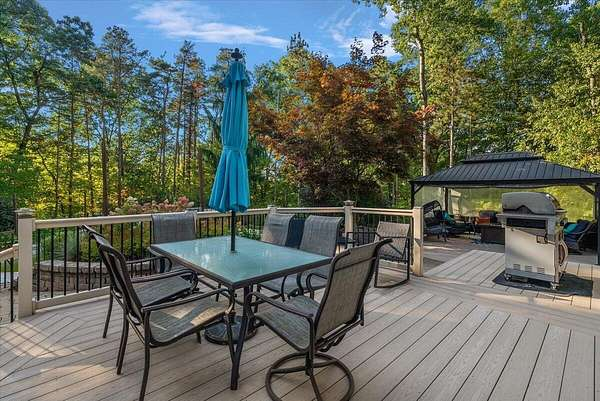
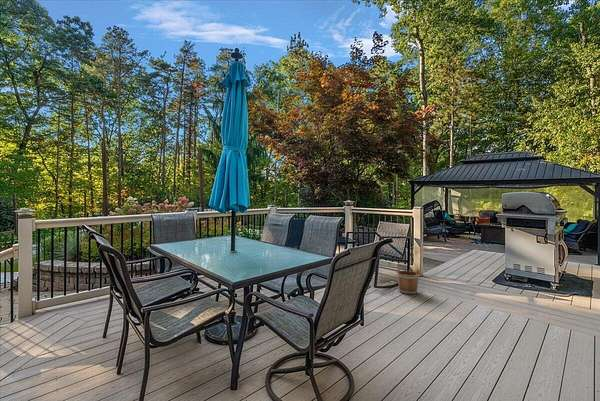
+ bucket (407, 279)
